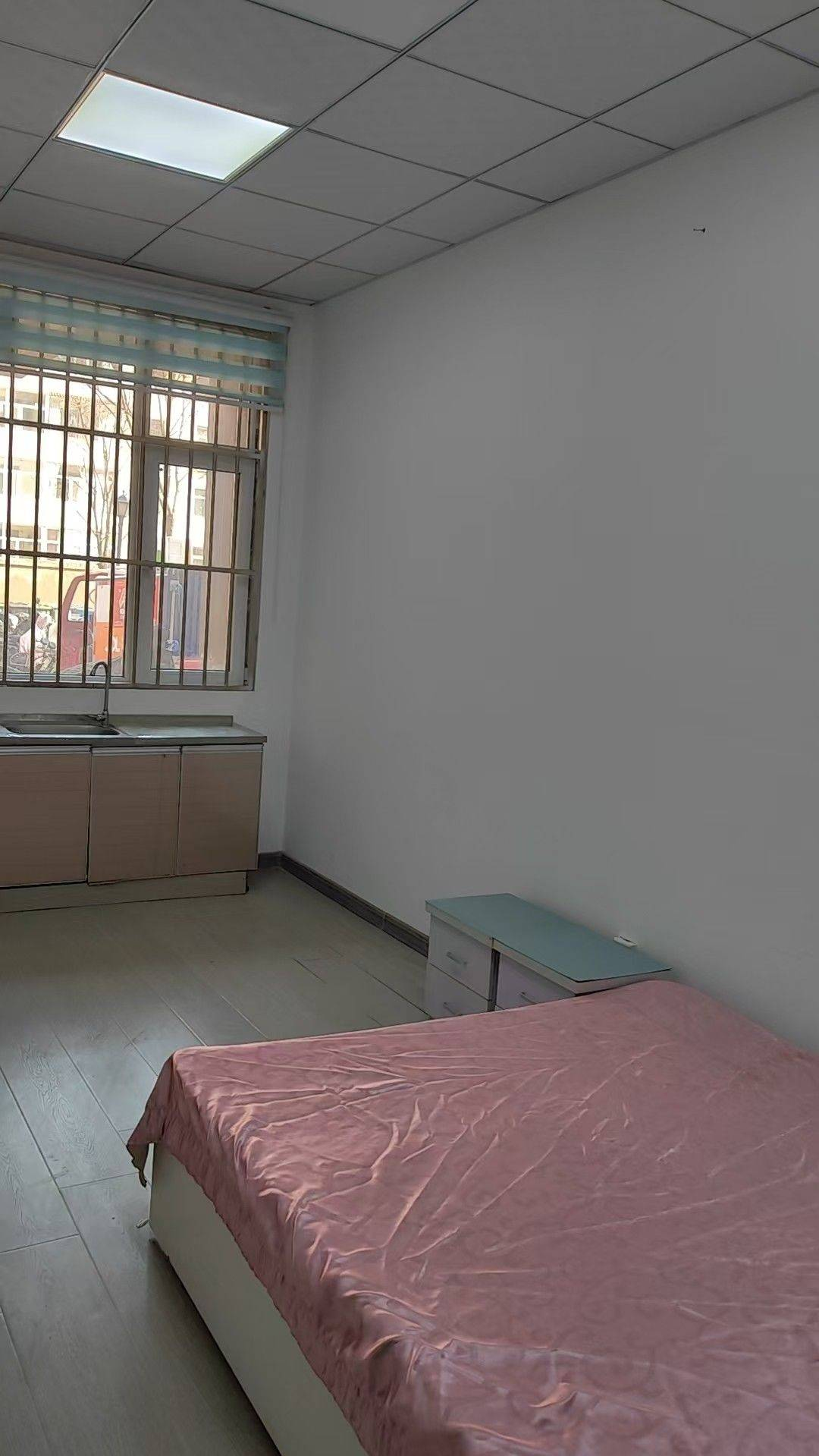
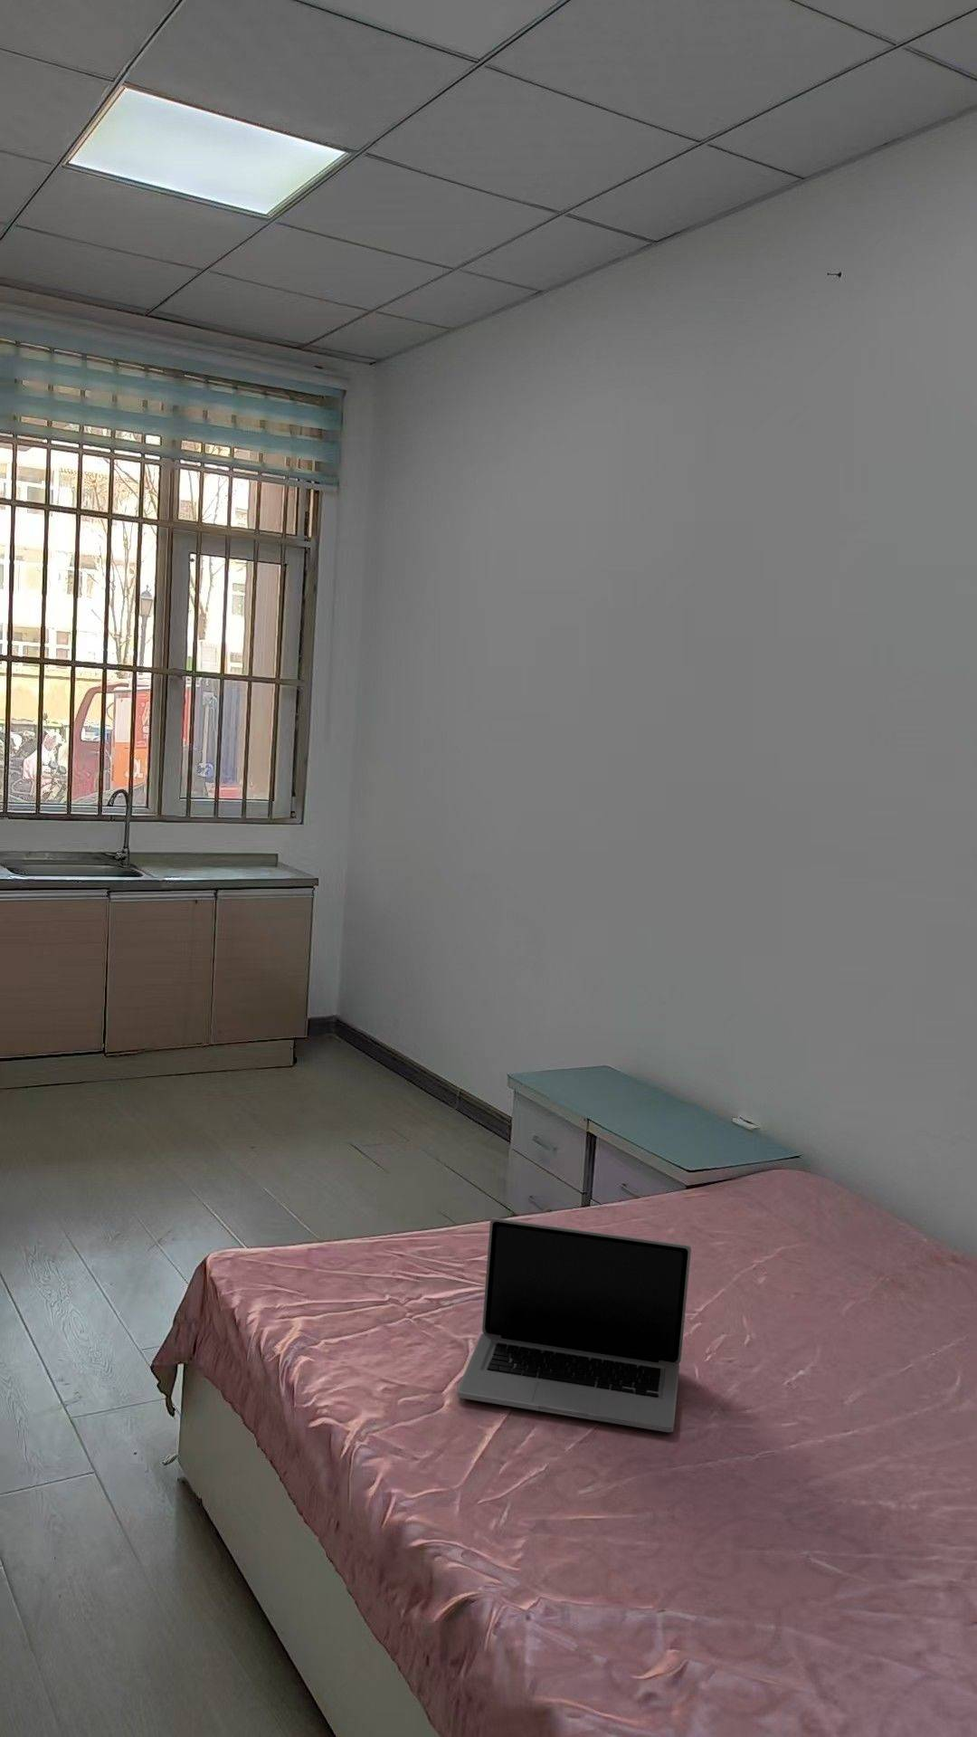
+ laptop (576, 1321)
